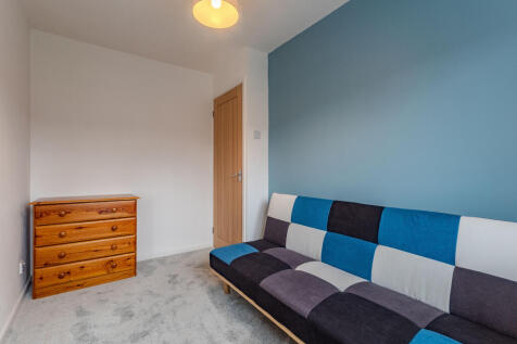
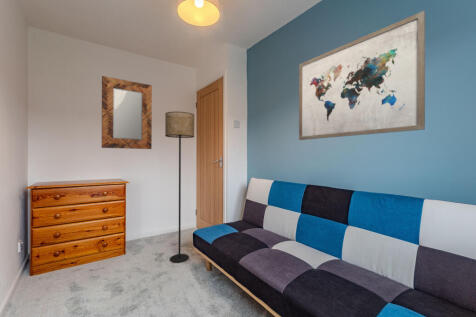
+ floor lamp (179, 186)
+ wall art (348, 89)
+ home mirror (128, 114)
